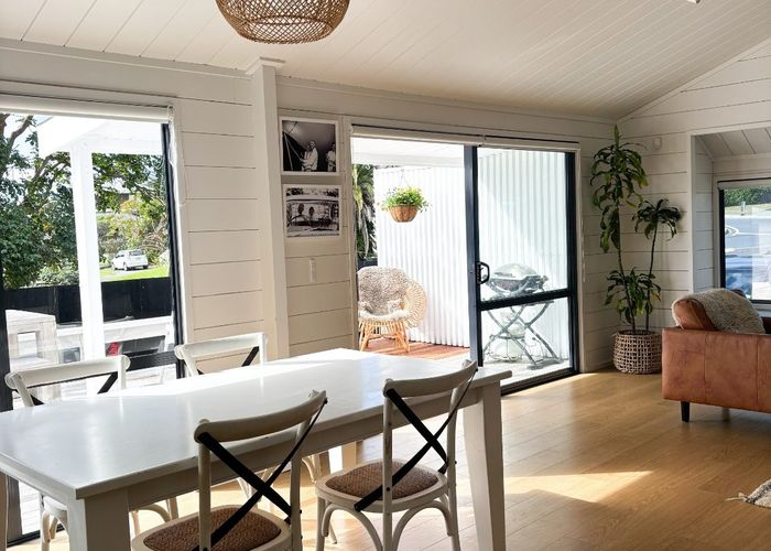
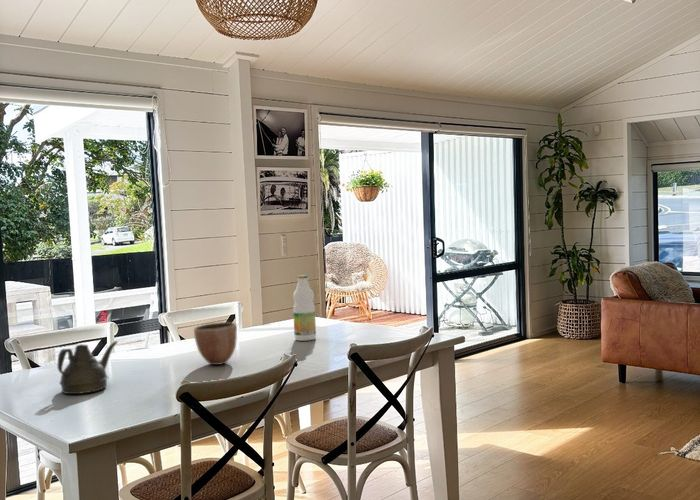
+ bottle (303, 307)
+ decorative bowl (216, 344)
+ teapot (91, 365)
